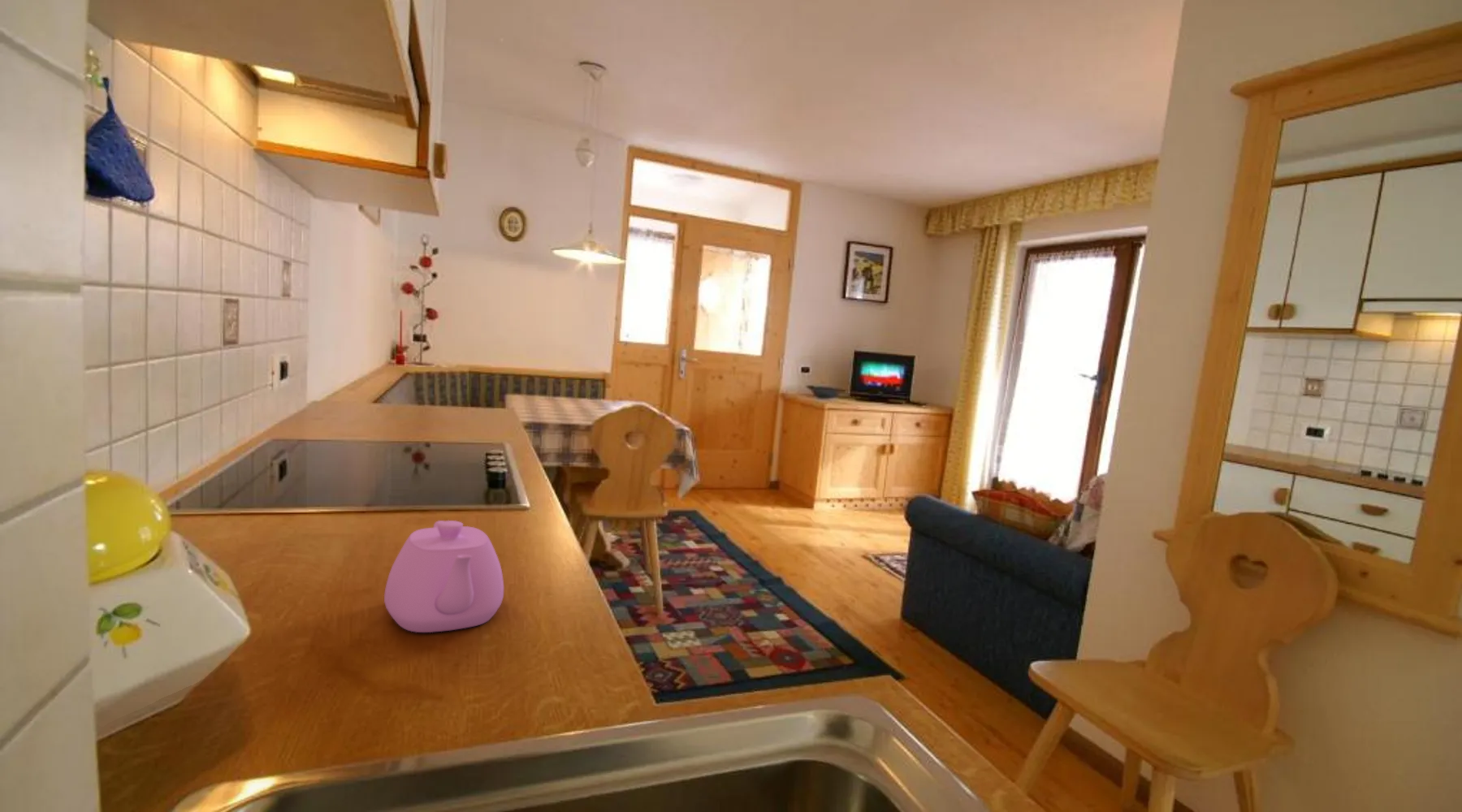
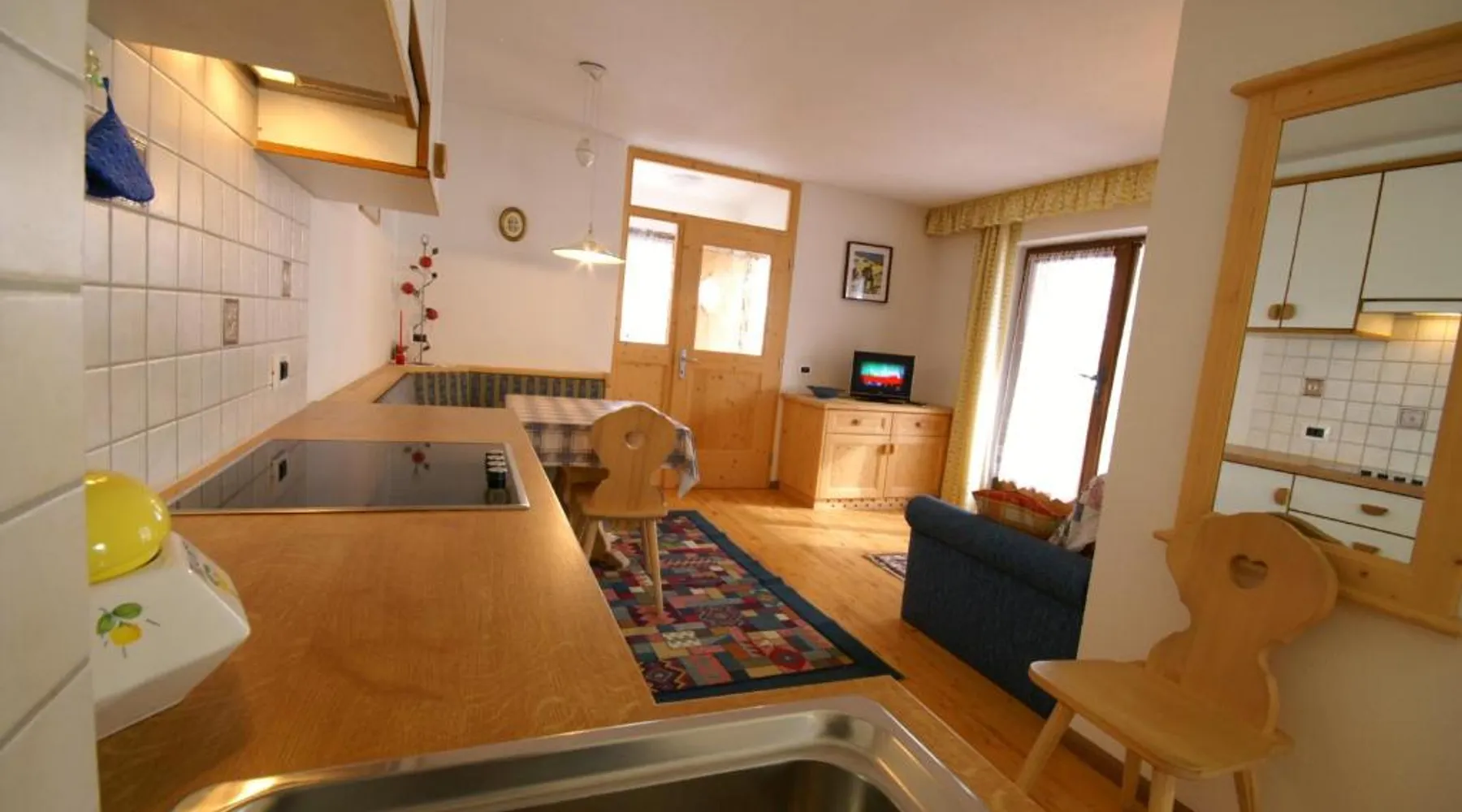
- teapot (448, 568)
